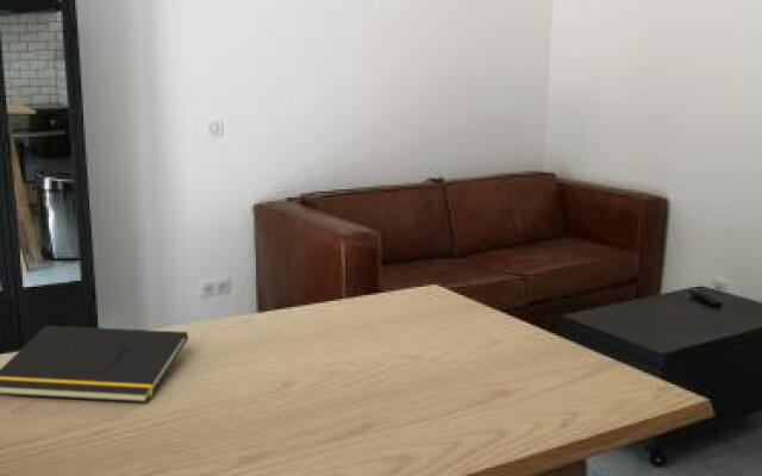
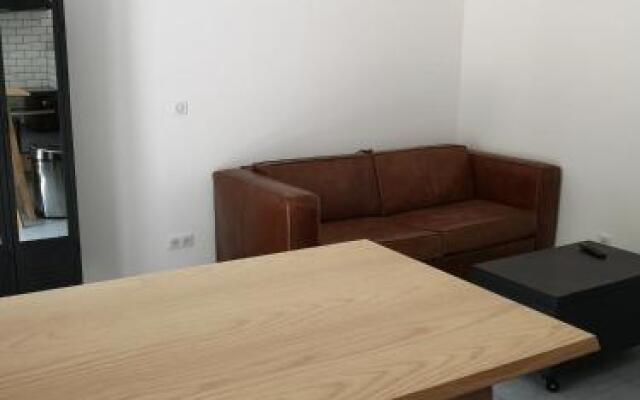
- notepad (92, 361)
